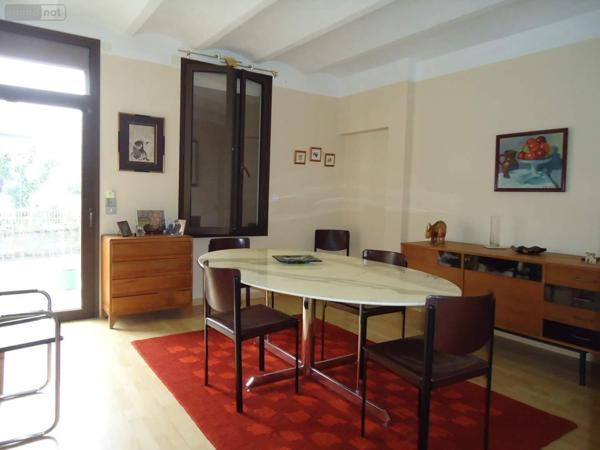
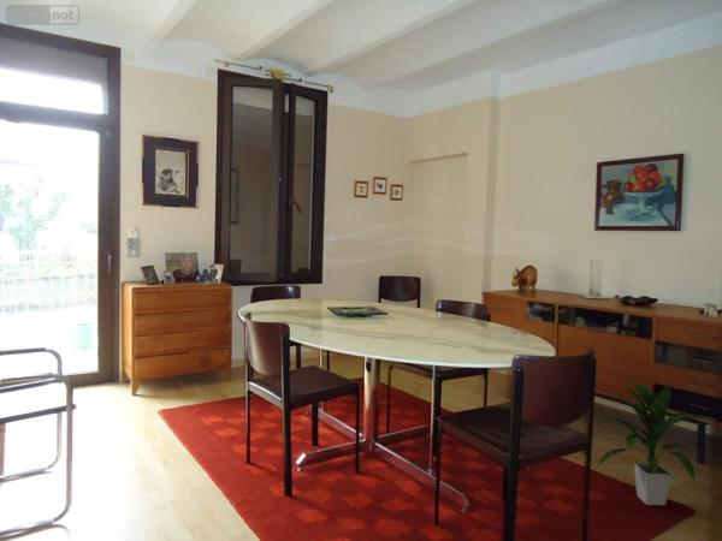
+ indoor plant (649, 439)
